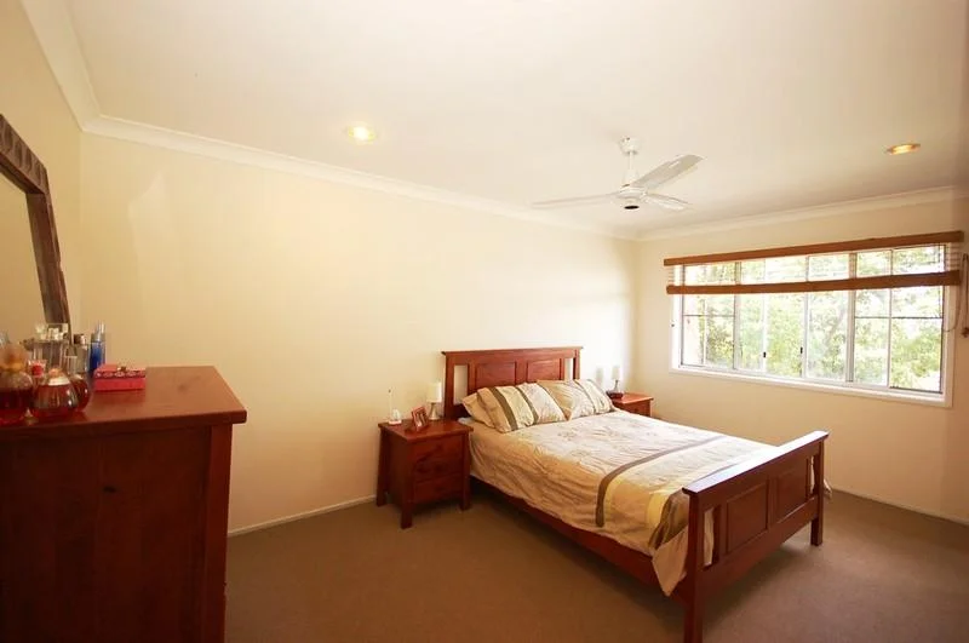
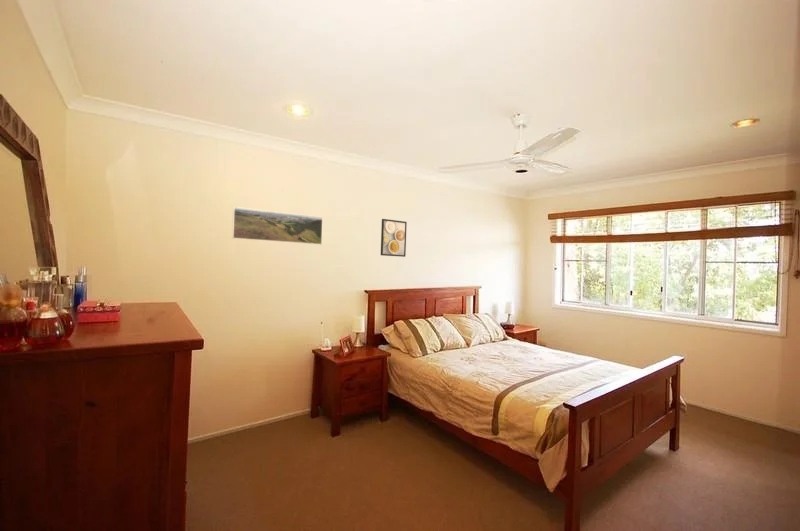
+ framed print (280, 227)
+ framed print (393, 238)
